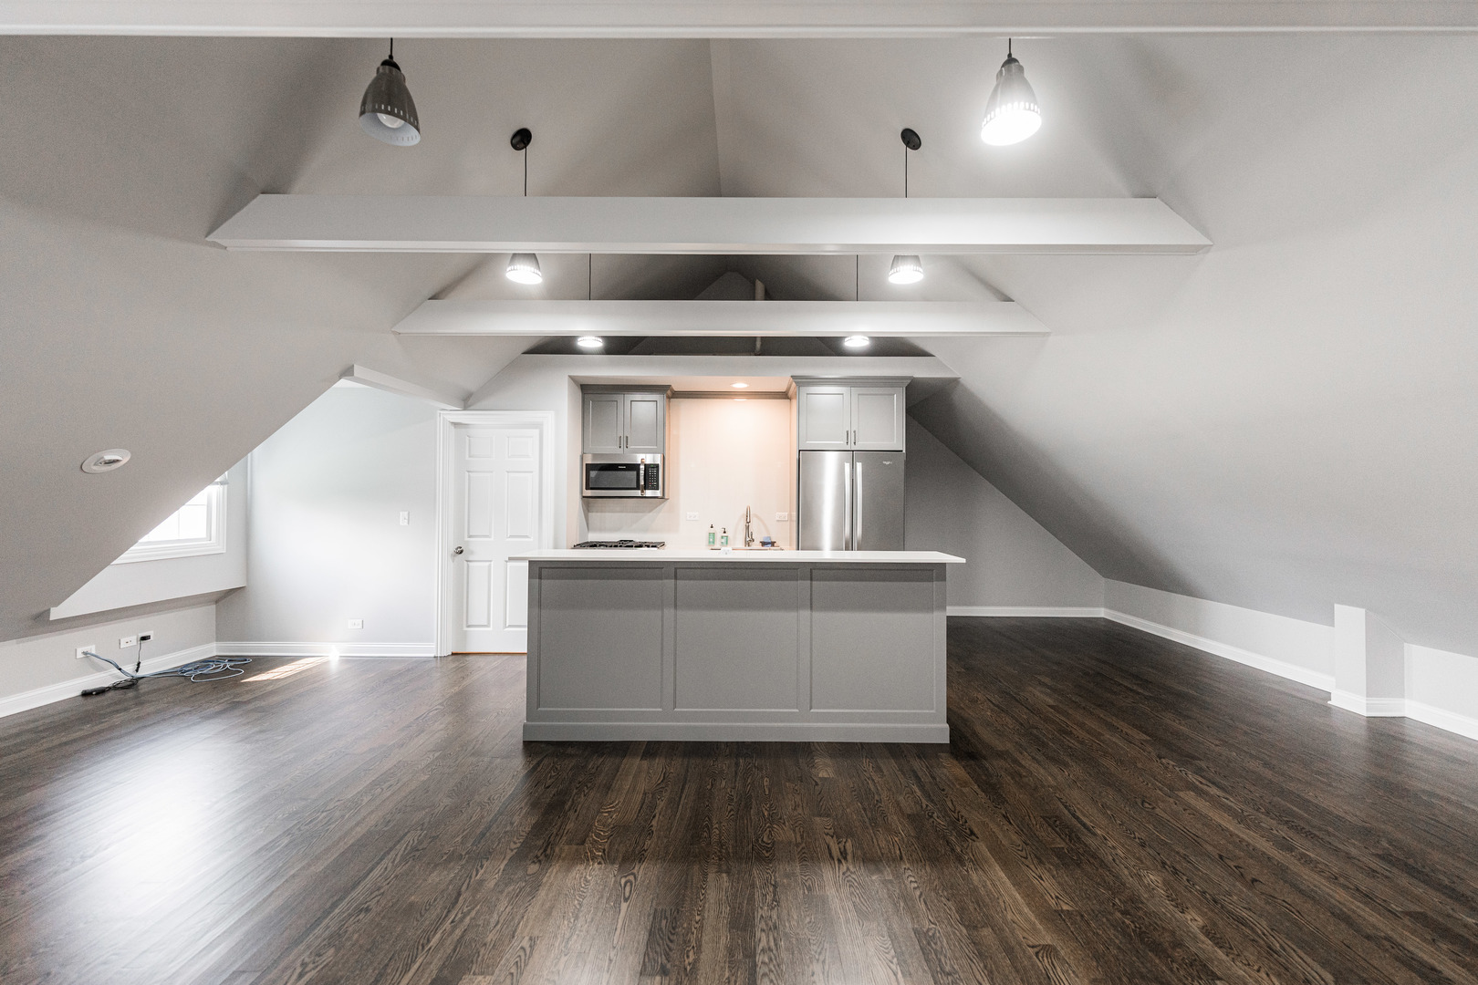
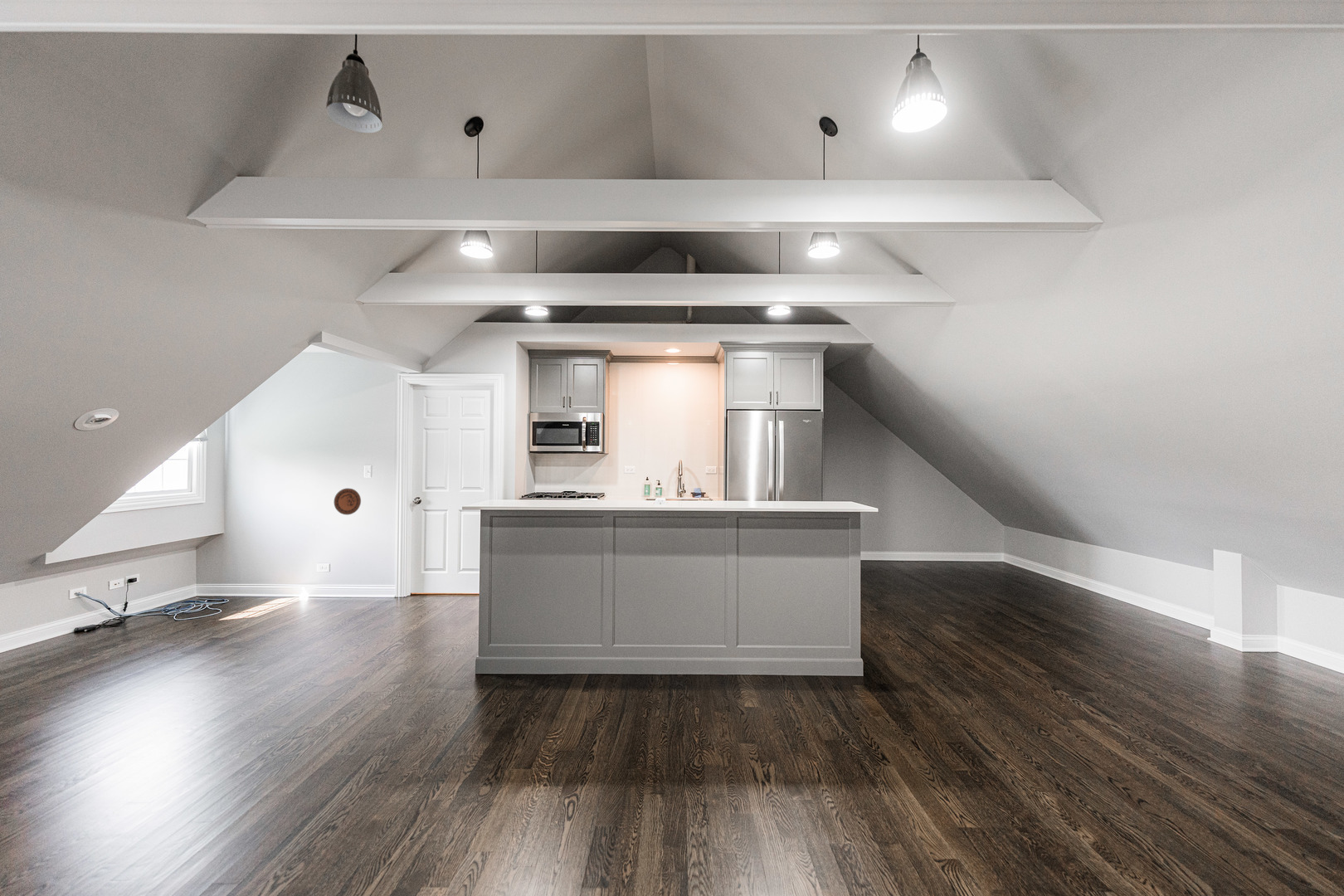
+ decorative plate (348, 501)
